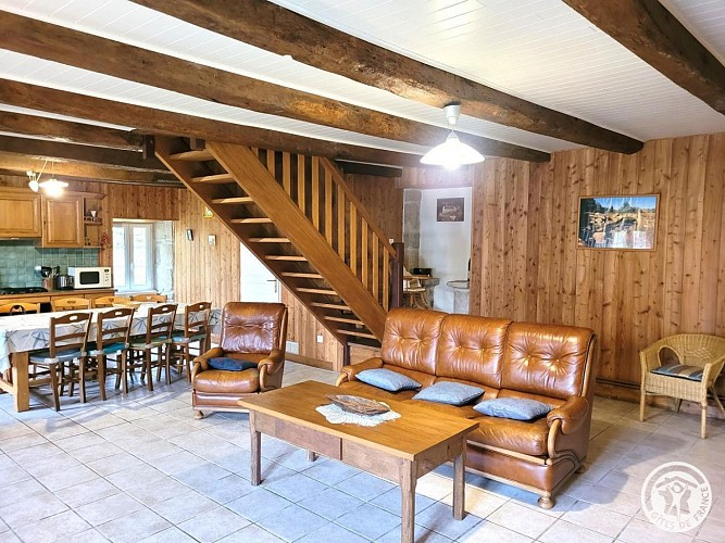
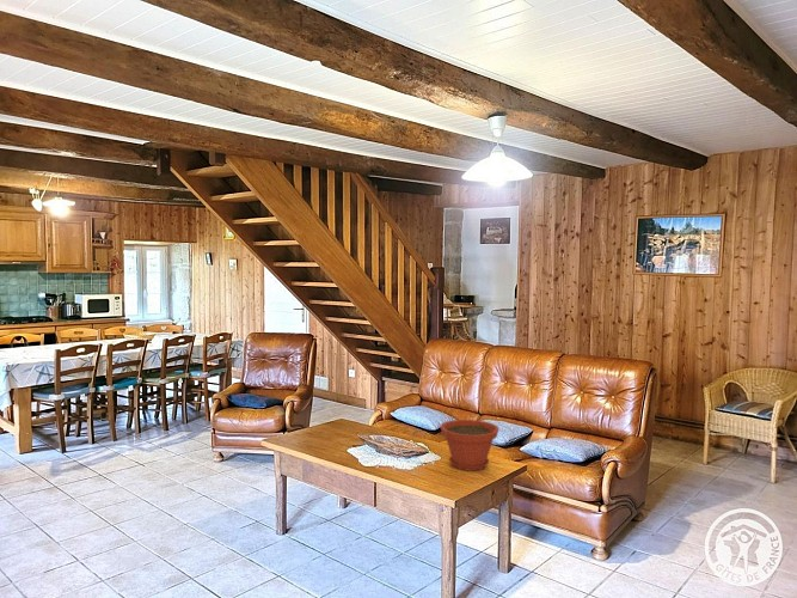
+ plant pot (468, 446)
